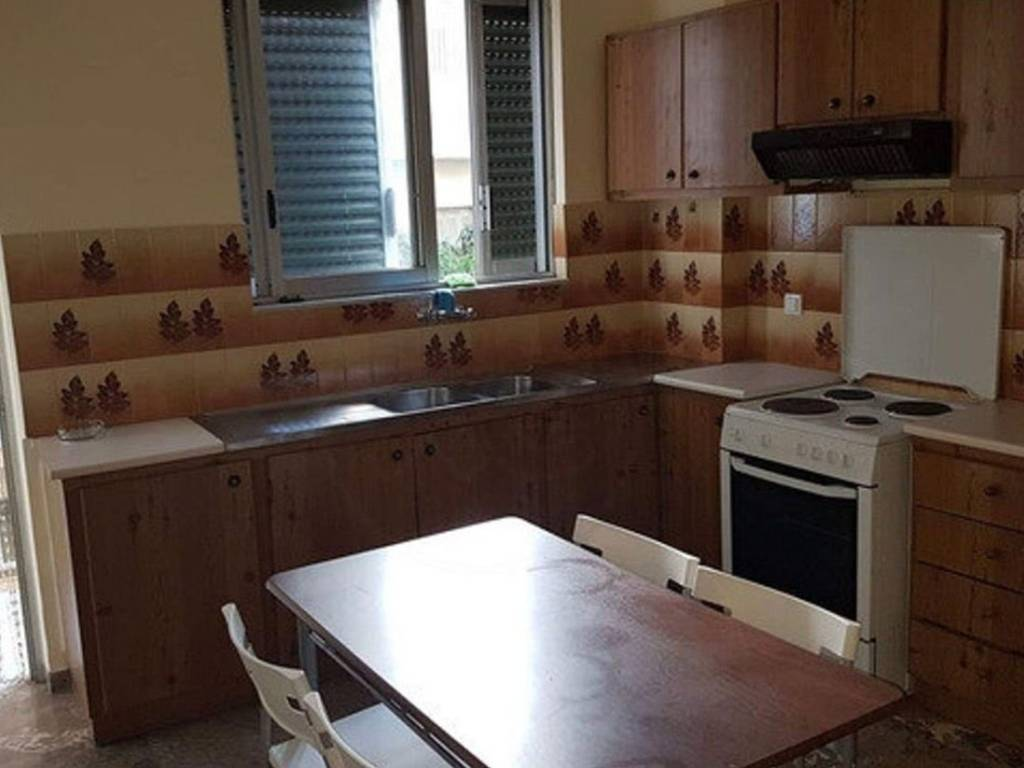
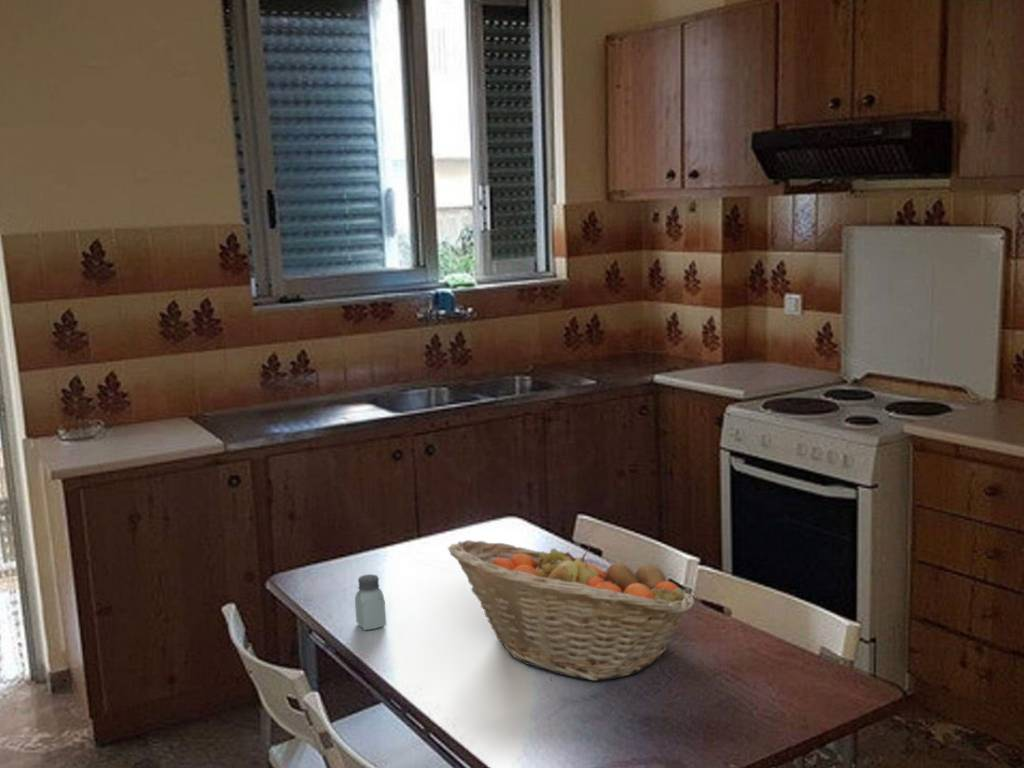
+ fruit basket (568, 593)
+ saltshaker (369, 601)
